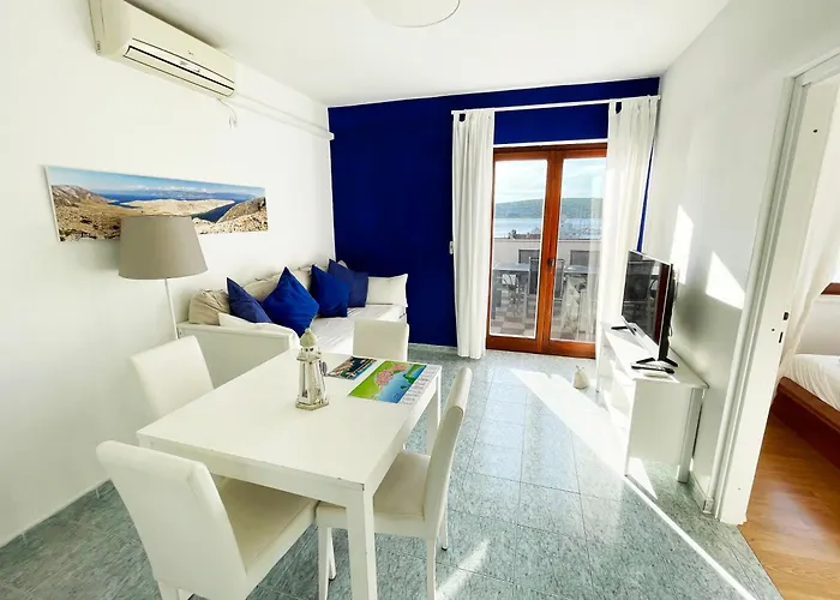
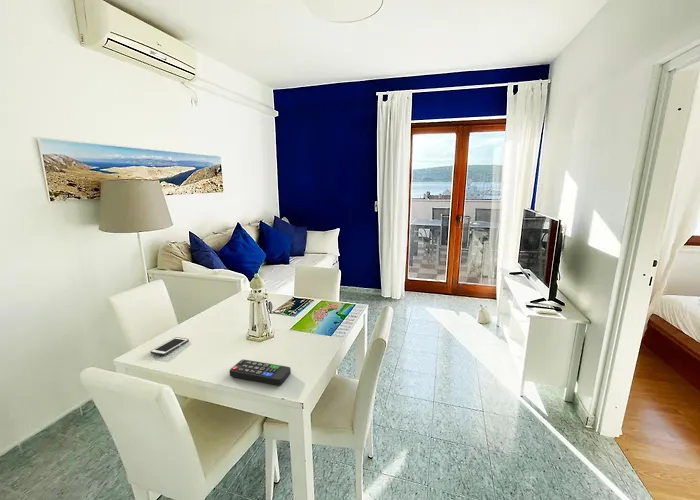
+ remote control (260, 371)
+ cell phone (170, 345)
